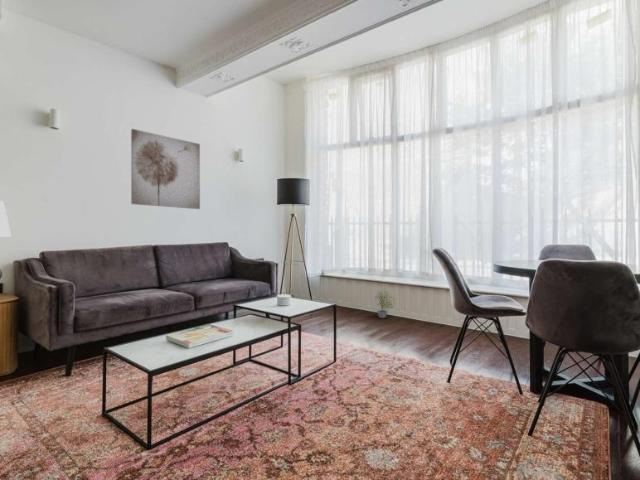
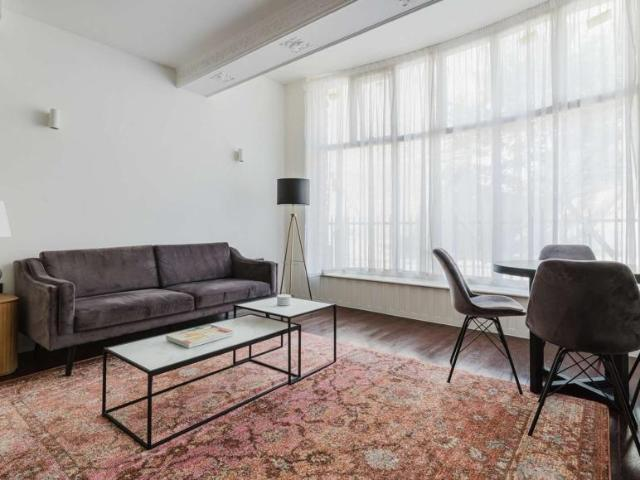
- potted plant (384, 302)
- wall art (168, 171)
